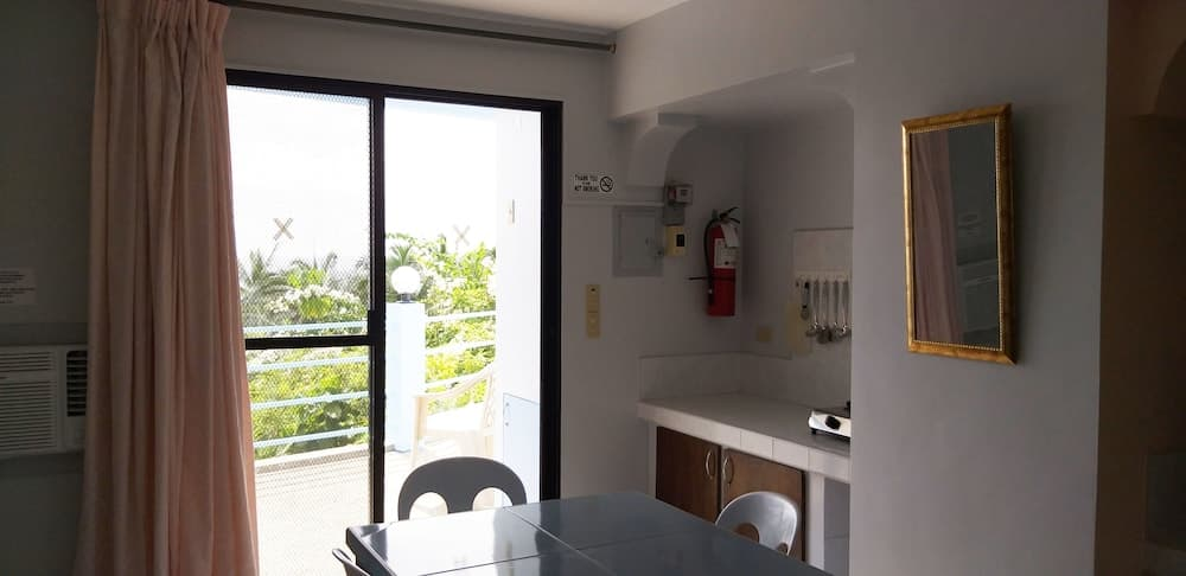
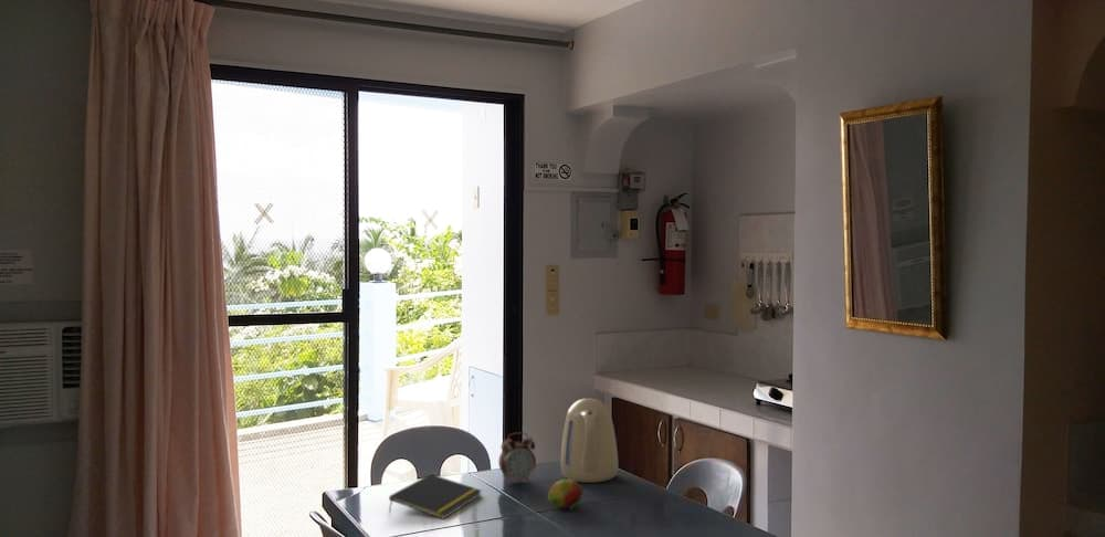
+ fruit (565, 493)
+ kettle (589, 438)
+ notepad (436, 495)
+ alarm clock (517, 456)
